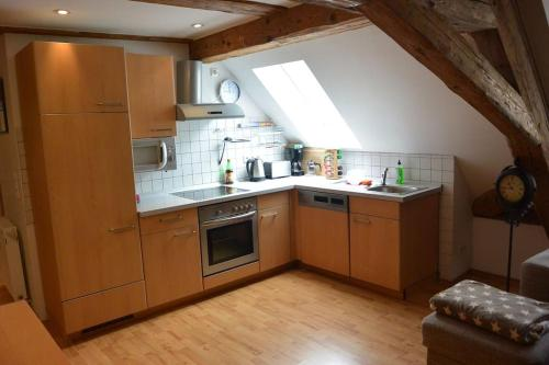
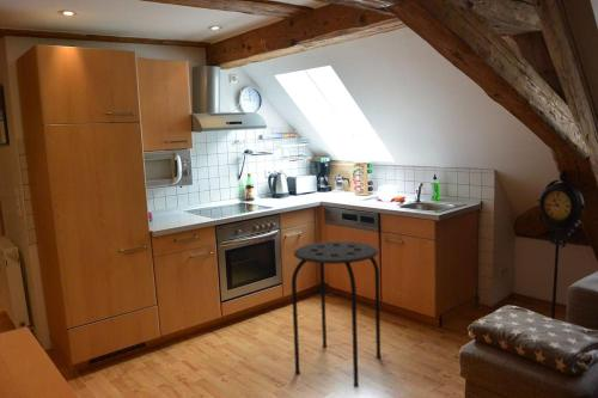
+ stool (324, 307)
